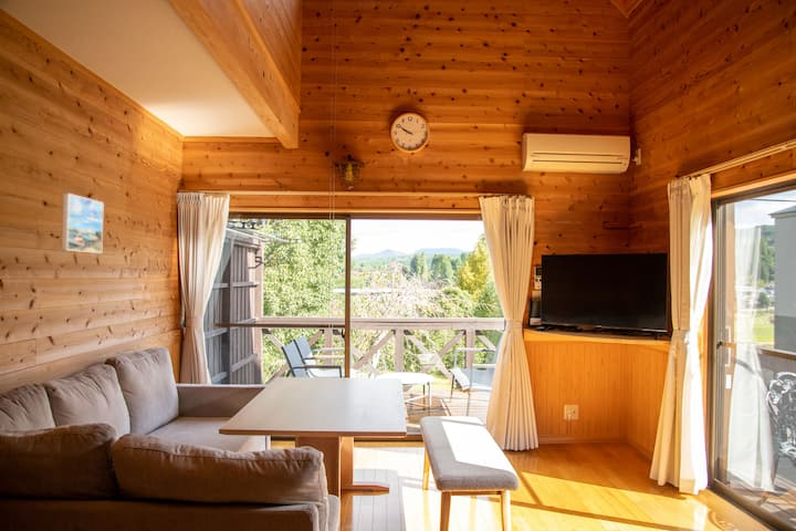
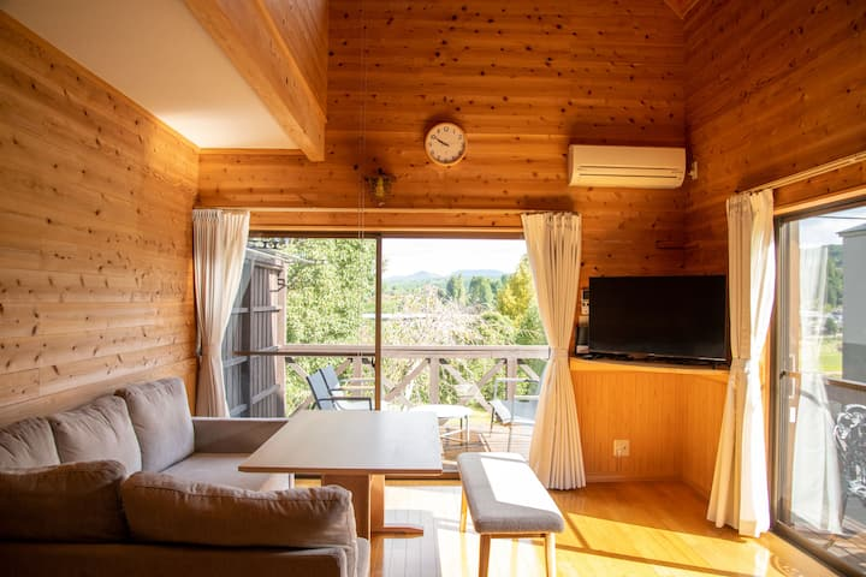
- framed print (83, 225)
